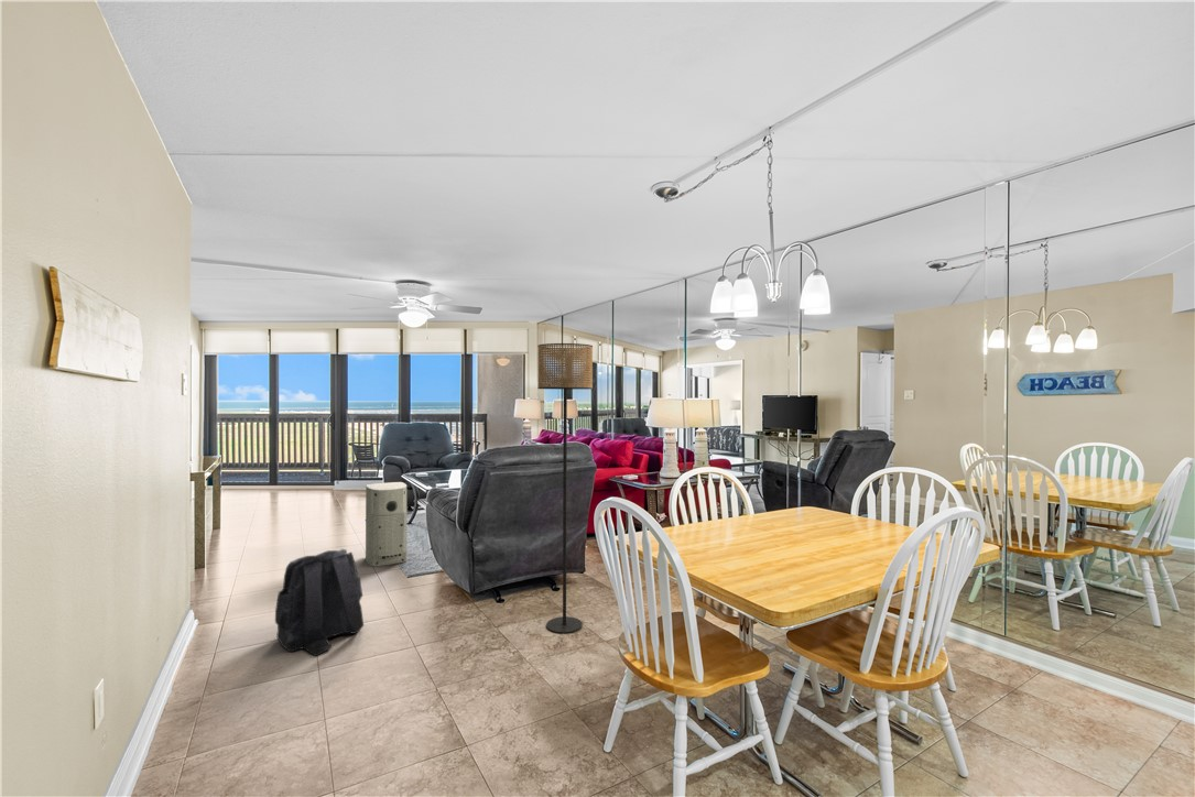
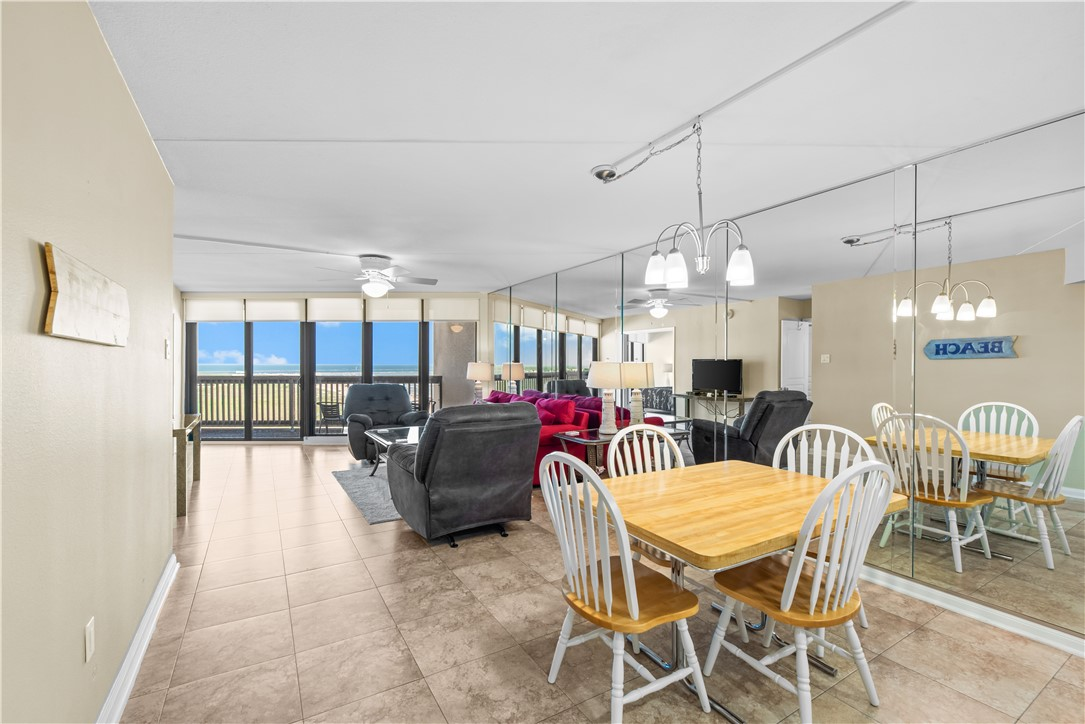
- air purifier (387, 523)
- backpack (322, 592)
- floor lamp (564, 485)
